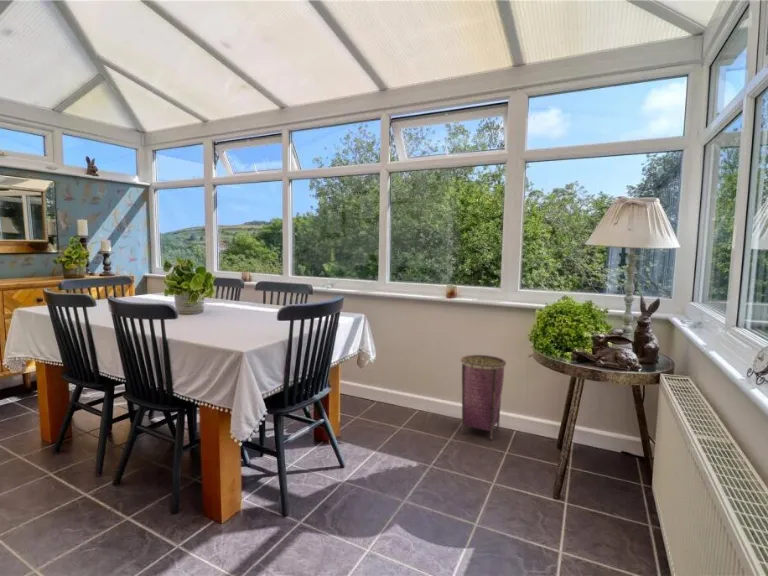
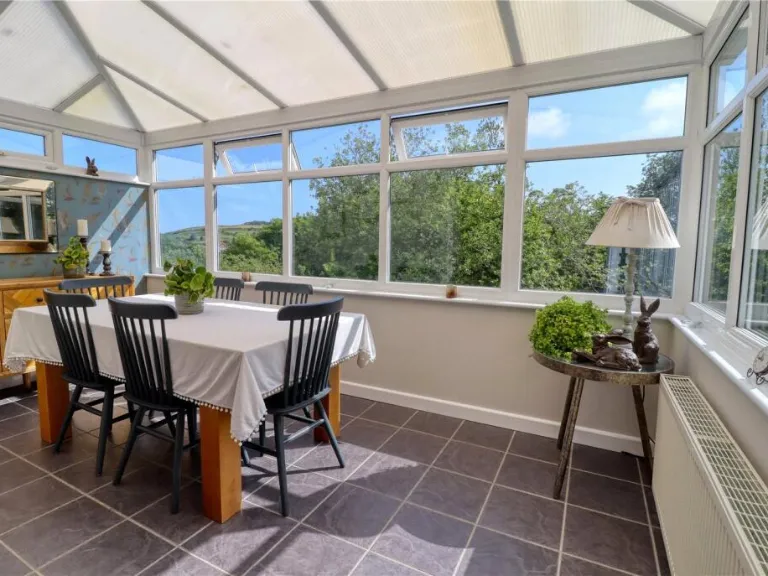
- woven basket (481, 395)
